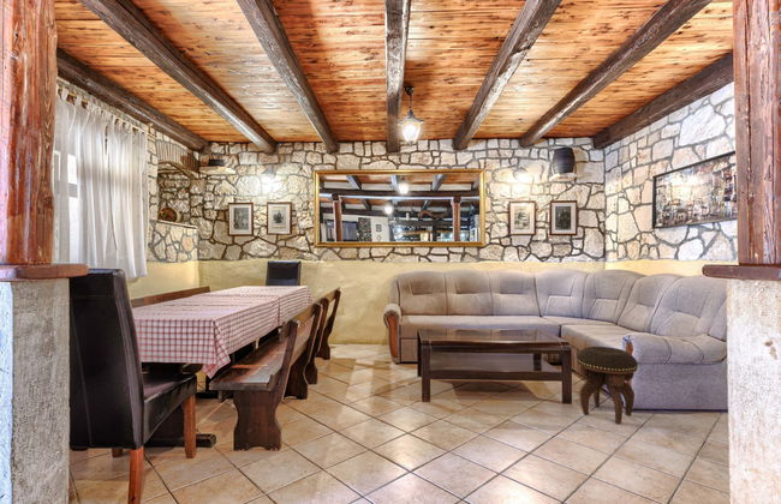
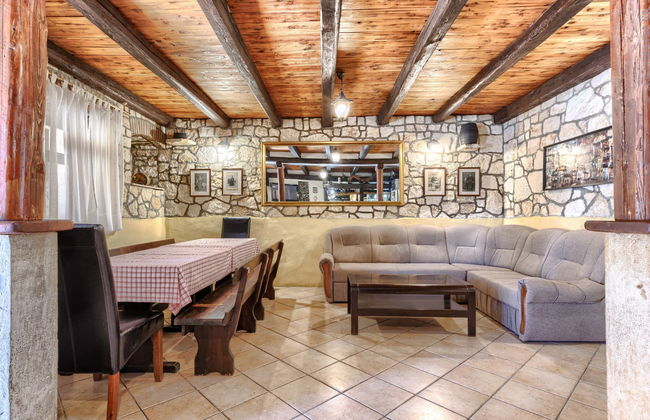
- footstool (606, 382)
